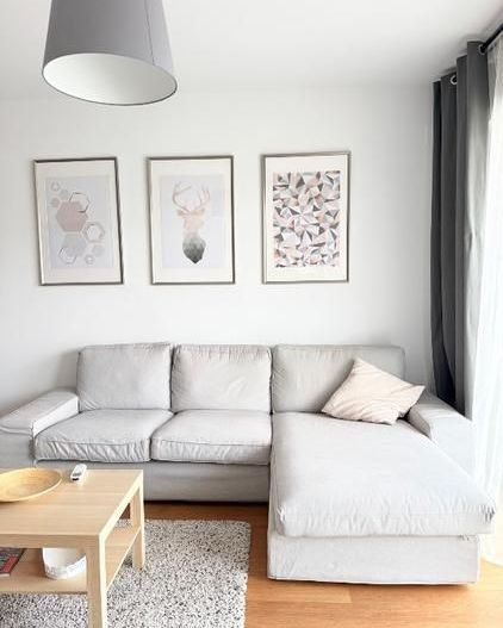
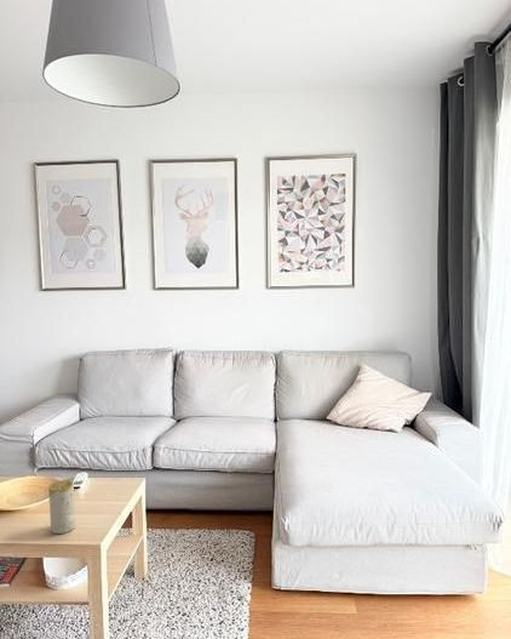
+ candle (62, 506)
